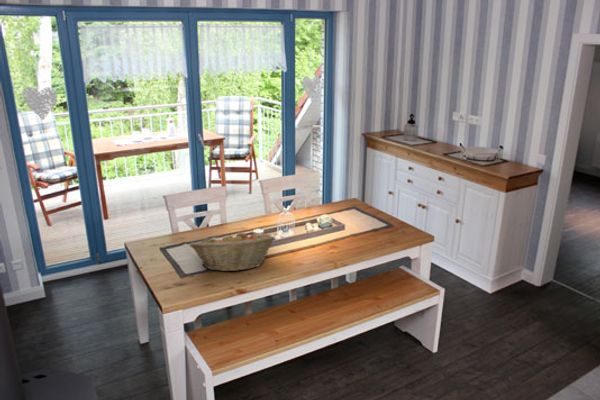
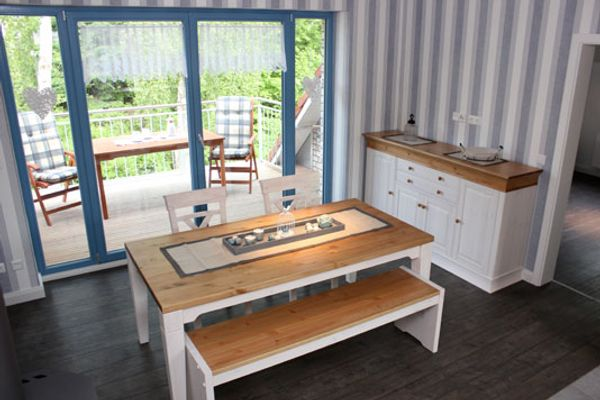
- fruit basket (232, 247)
